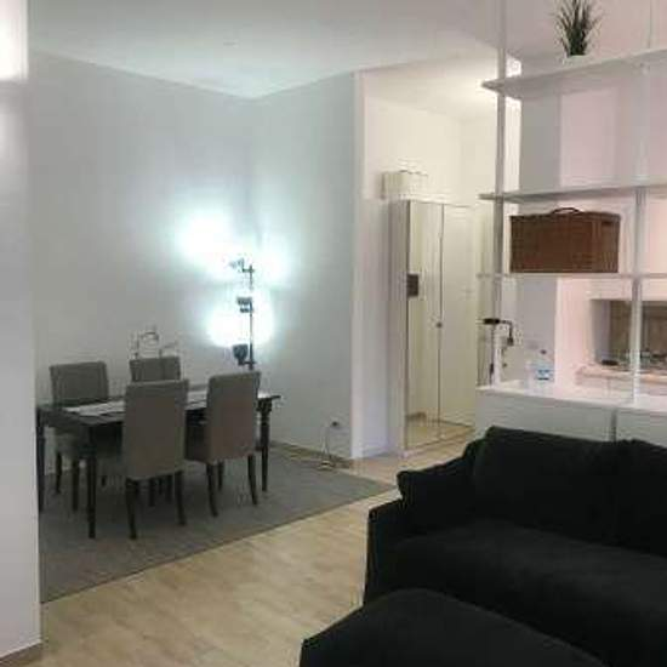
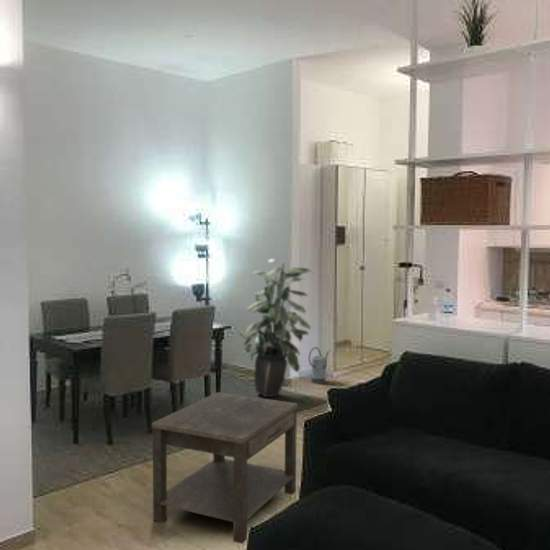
+ watering can (318, 364)
+ side table (229, 460)
+ indoor plant (276, 328)
